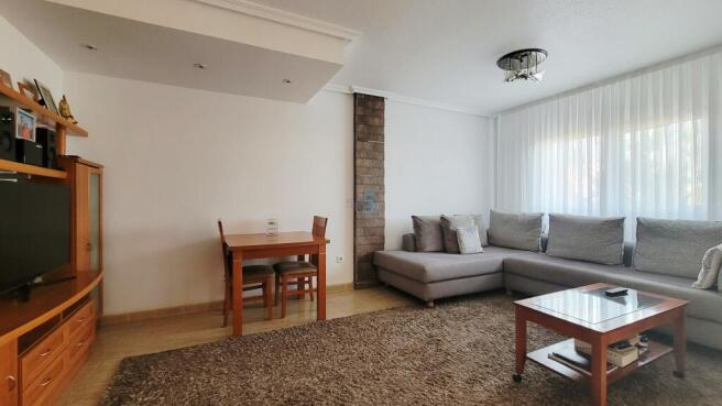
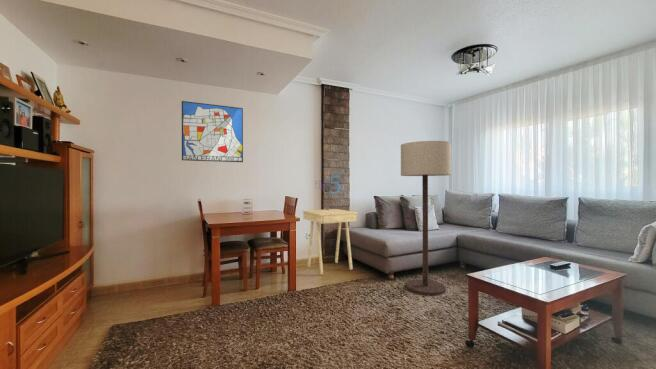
+ side table (337, 239)
+ wall art (213, 133)
+ floor lamp (425, 216)
